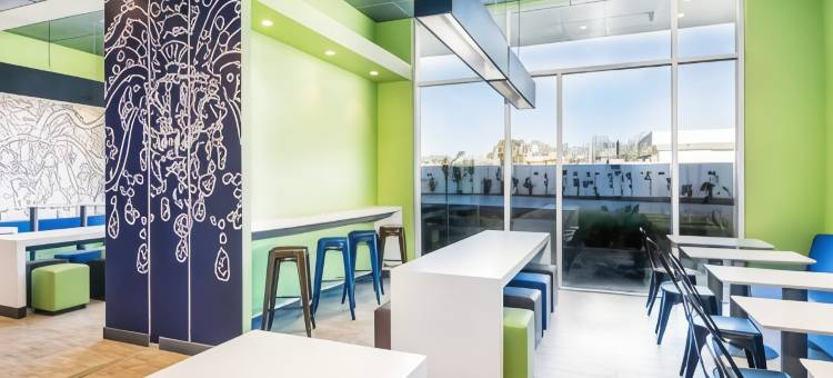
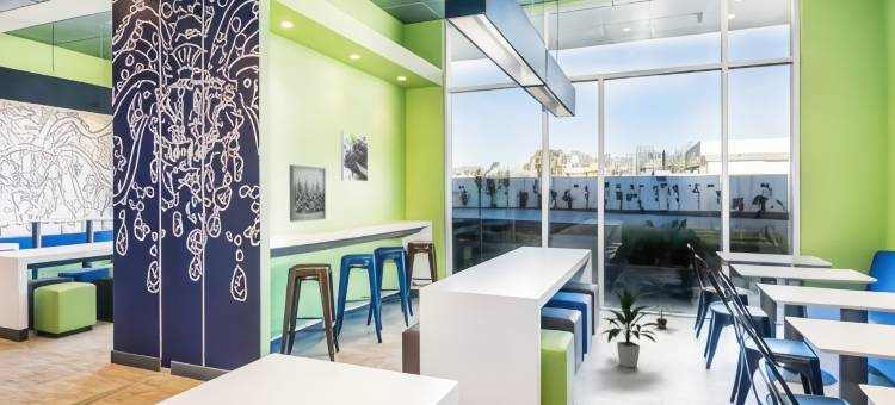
+ wall art (308, 193)
+ potted plant (662, 316)
+ indoor plant (628, 324)
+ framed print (354, 157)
